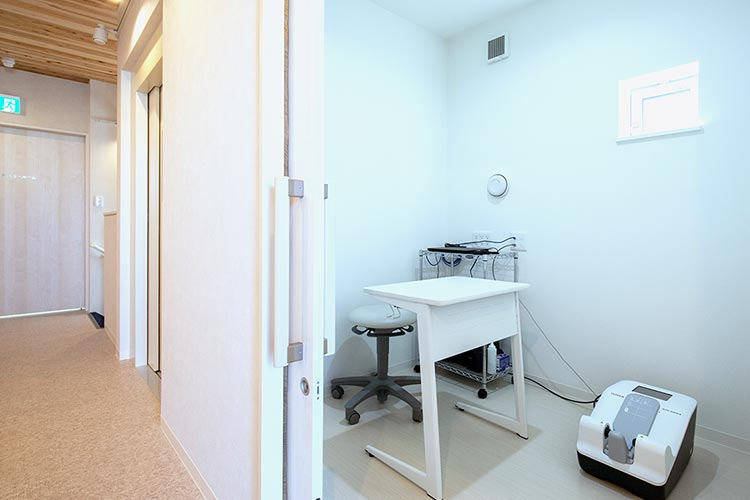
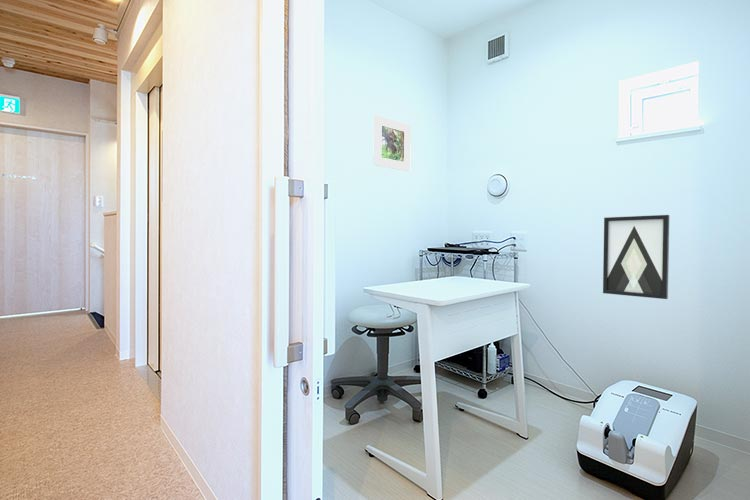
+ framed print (392, 144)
+ wall art (634, 256)
